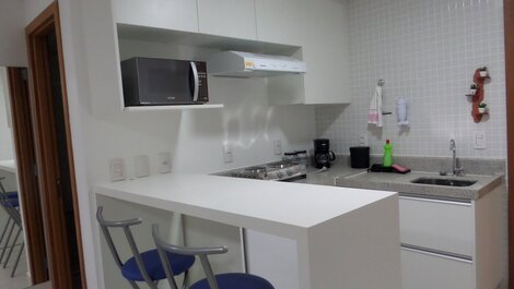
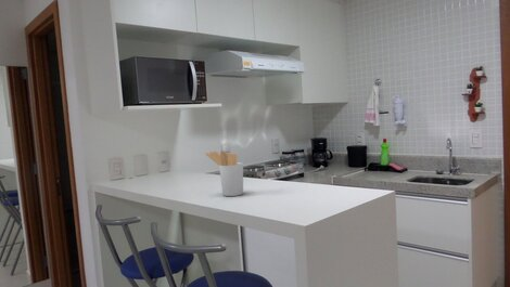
+ utensil holder (226, 171)
